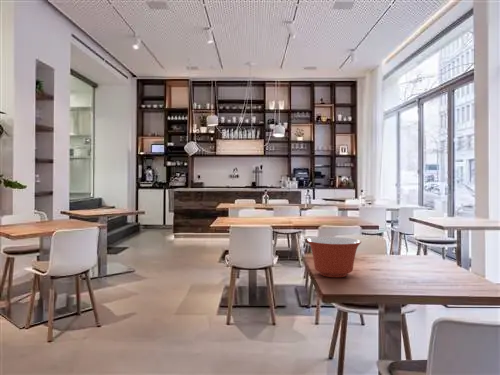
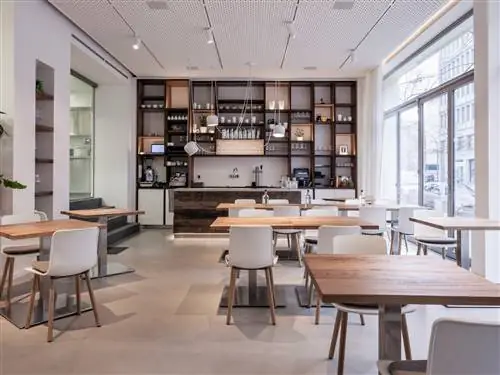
- mixing bowl (333, 257)
